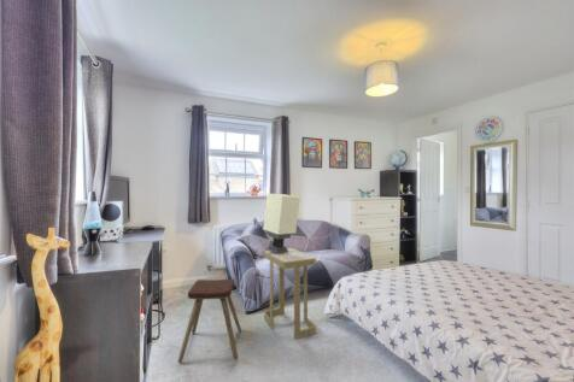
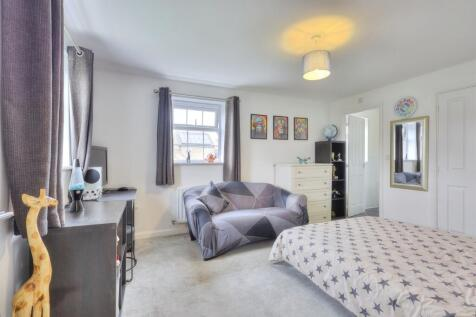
- table lamp (276, 223)
- music stool (223, 312)
- side table (283, 289)
